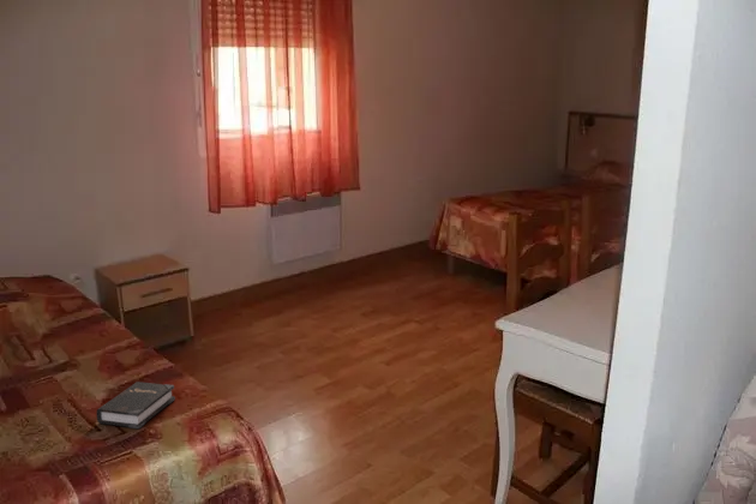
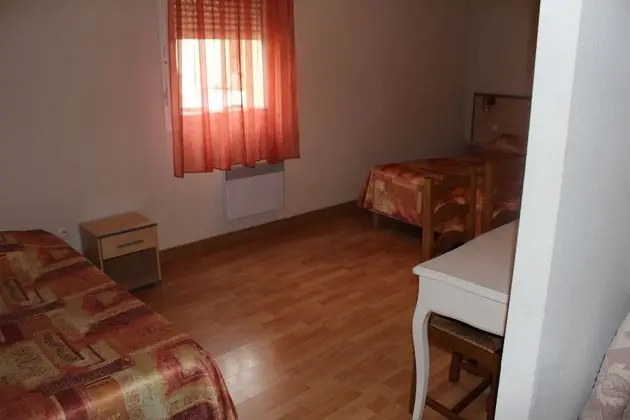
- hardback book (137, 403)
